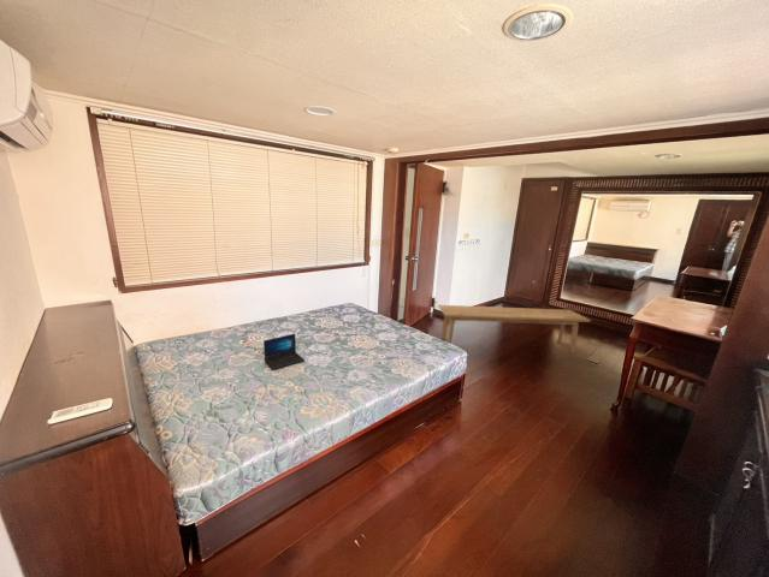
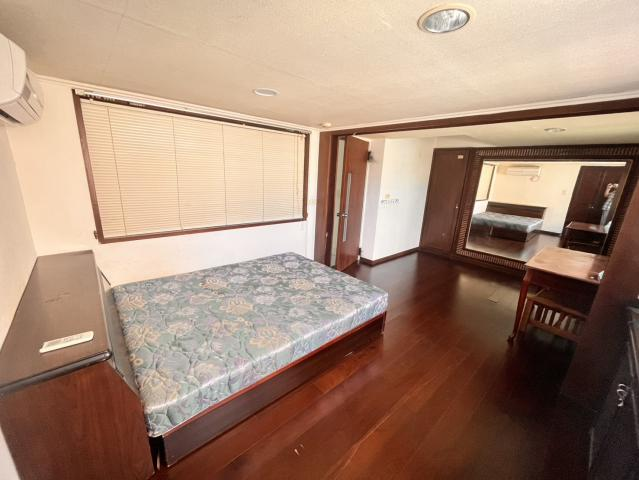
- laptop (284, 350)
- bench (508, 321)
